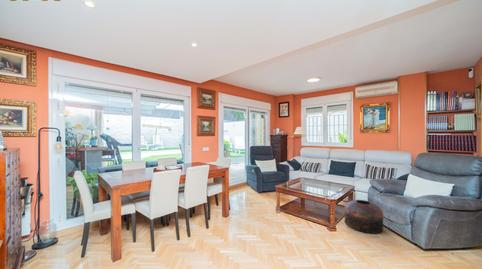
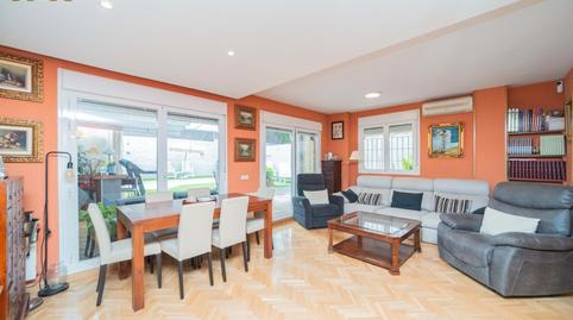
- pouf (363, 213)
